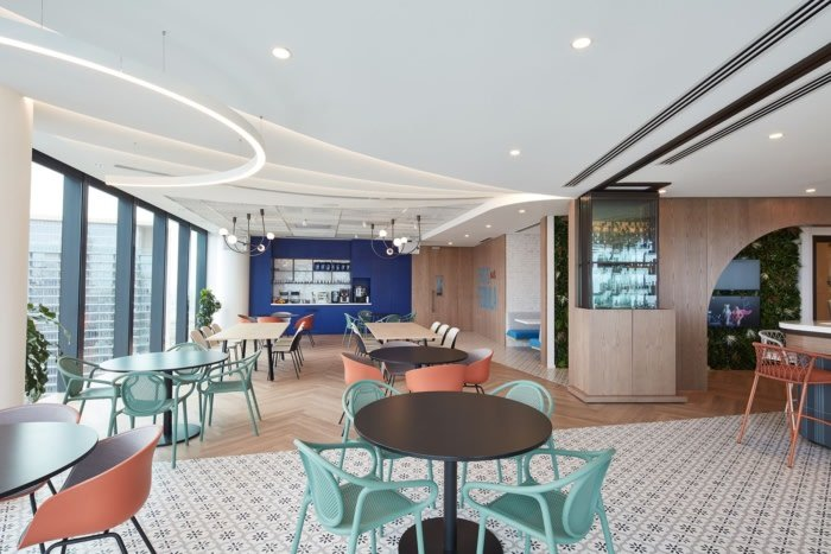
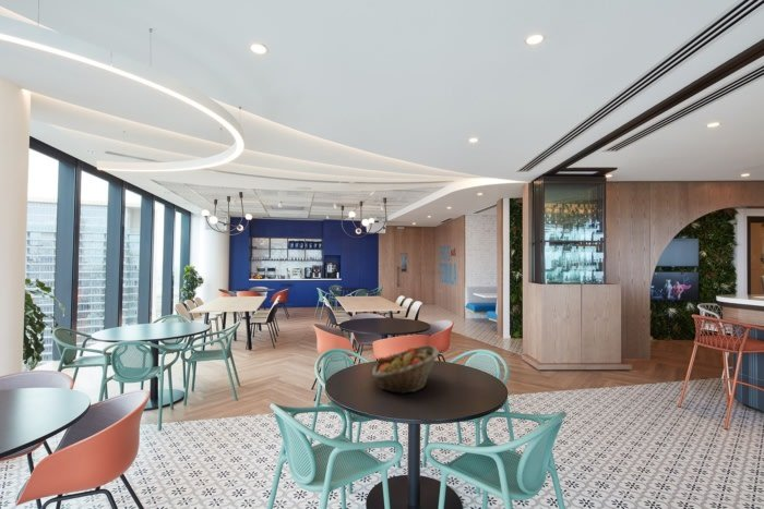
+ fruit basket (405, 366)
